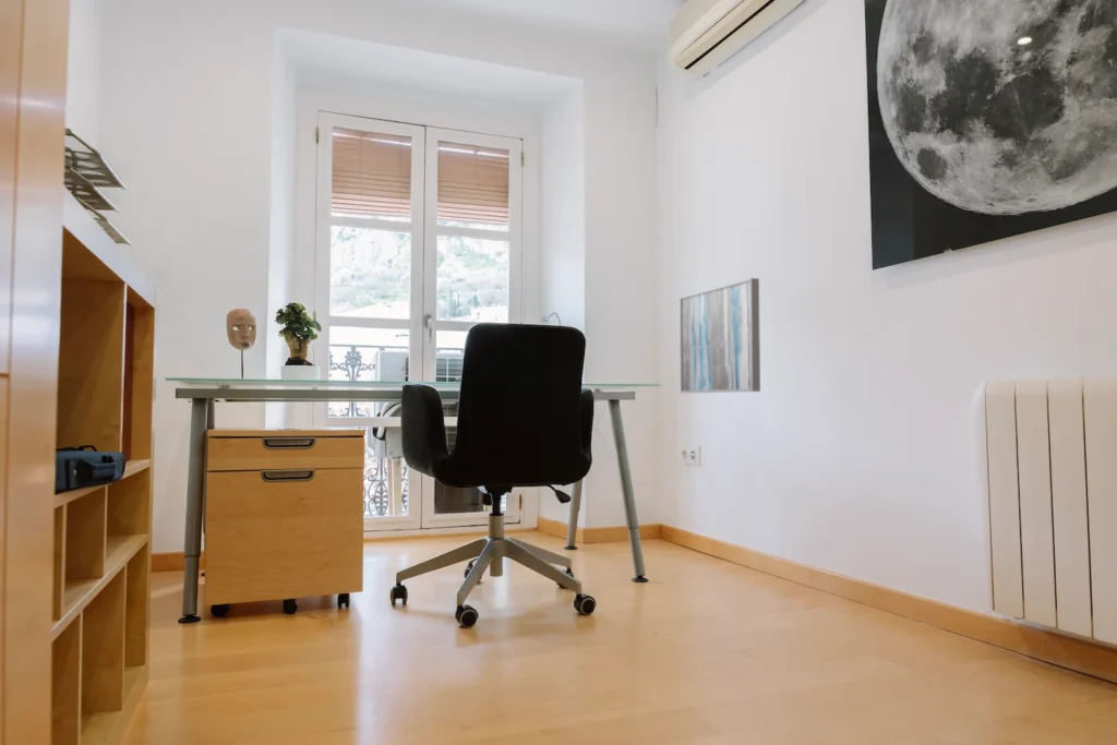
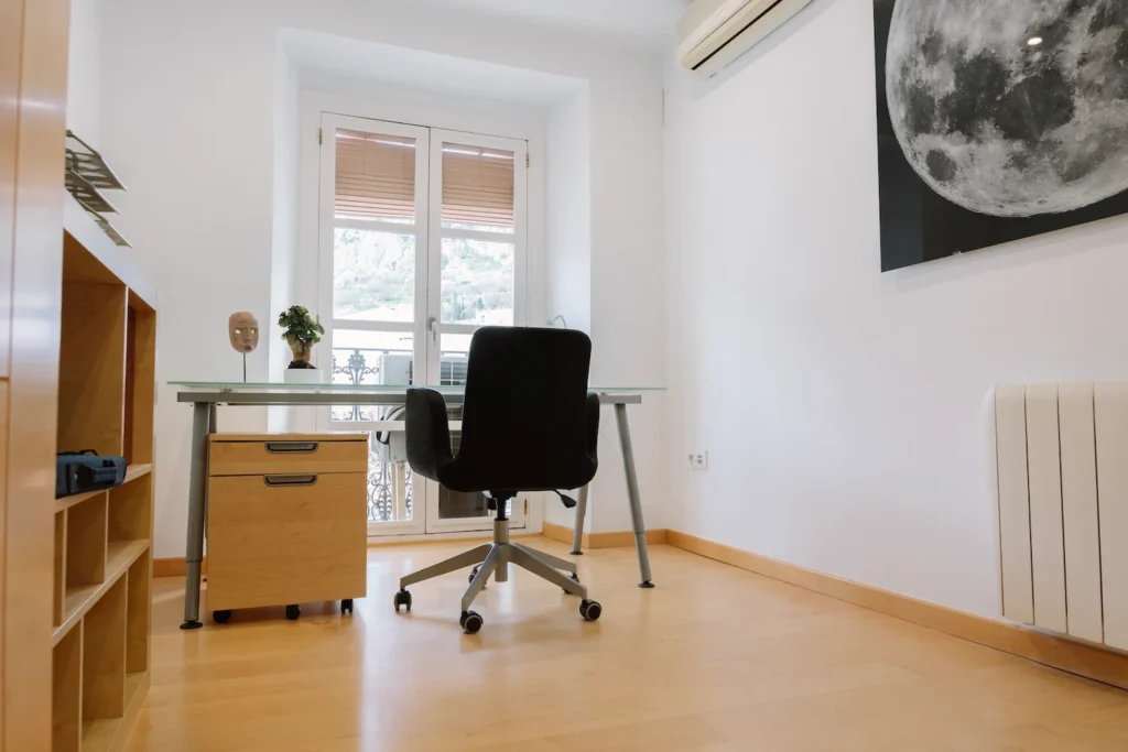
- wall art (716, 340)
